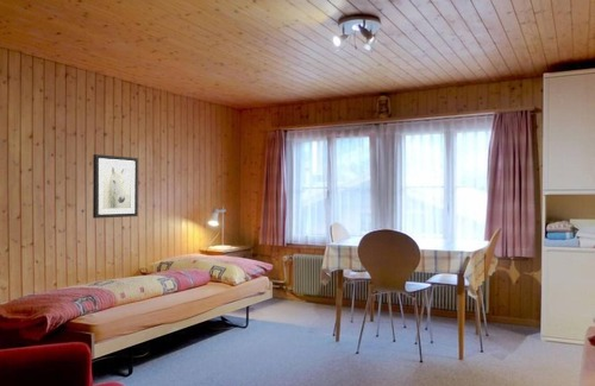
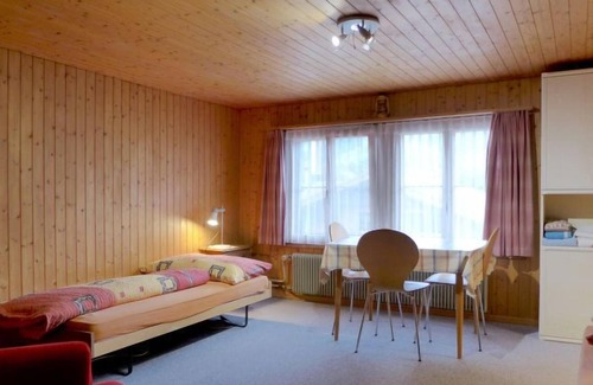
- wall art (115, 186)
